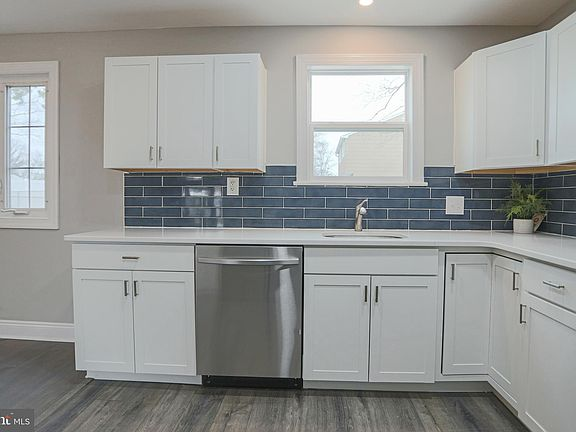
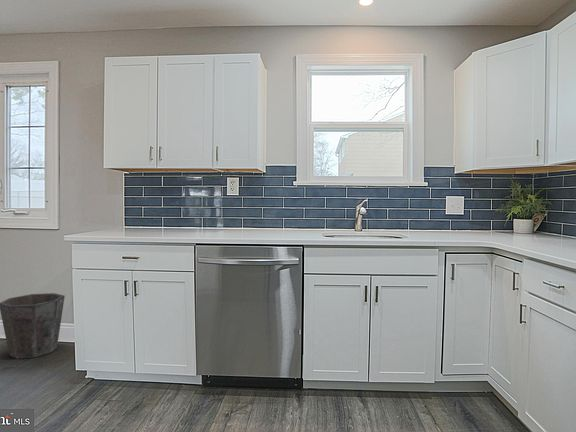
+ waste bin (33, 325)
